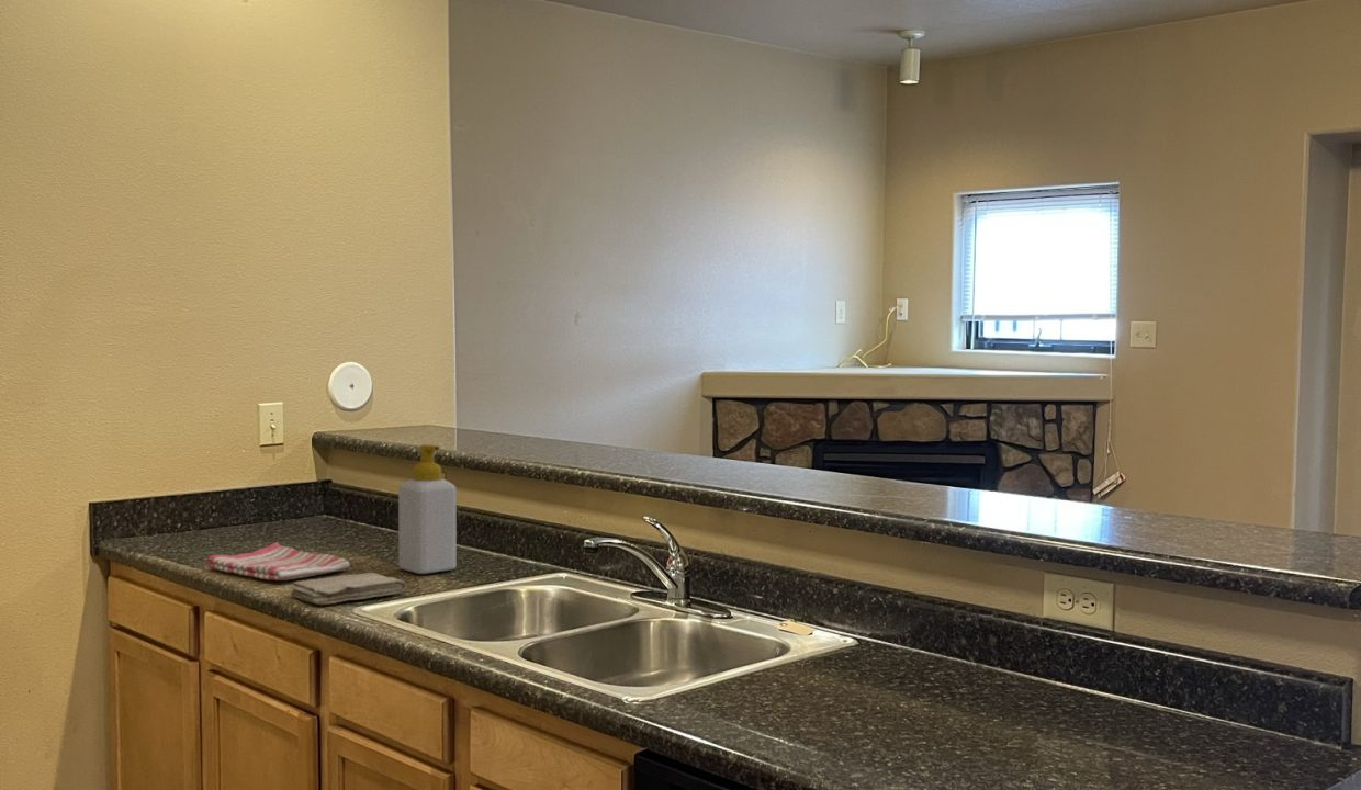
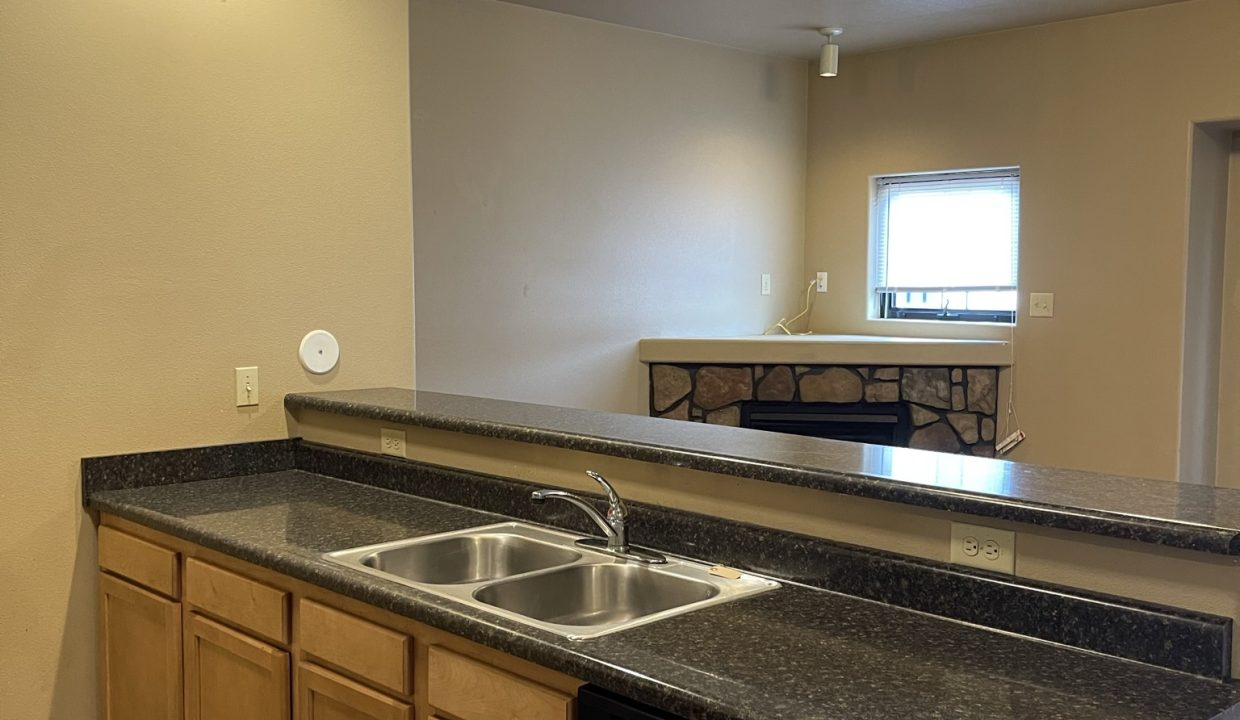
- washcloth (347, 586)
- soap bottle (427, 507)
- dish towel (278, 561)
